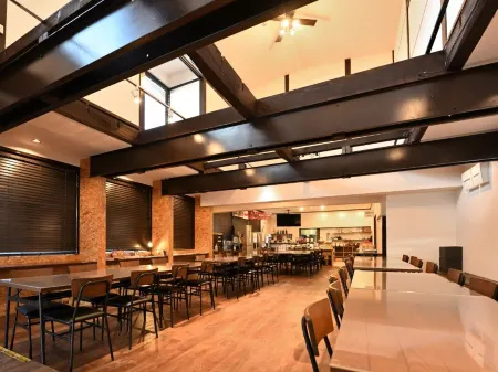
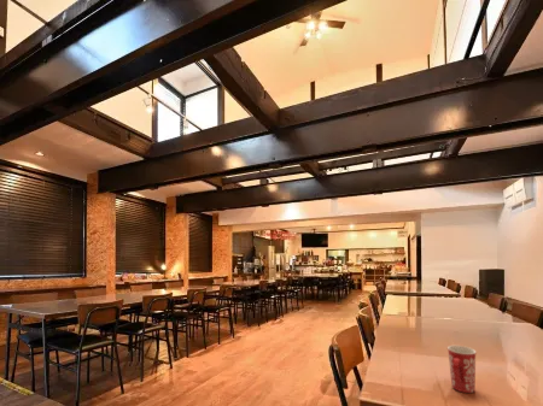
+ mug (460, 370)
